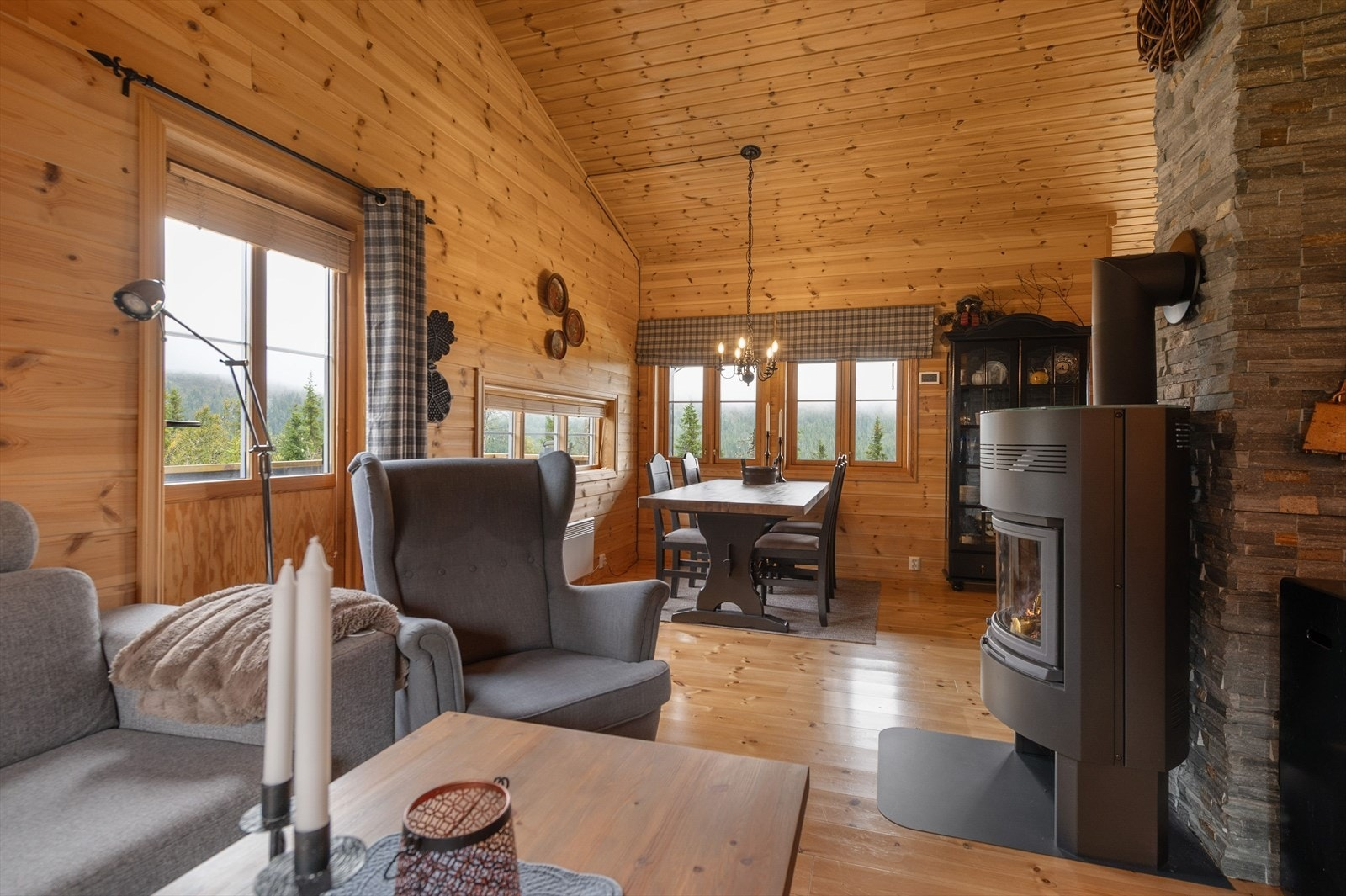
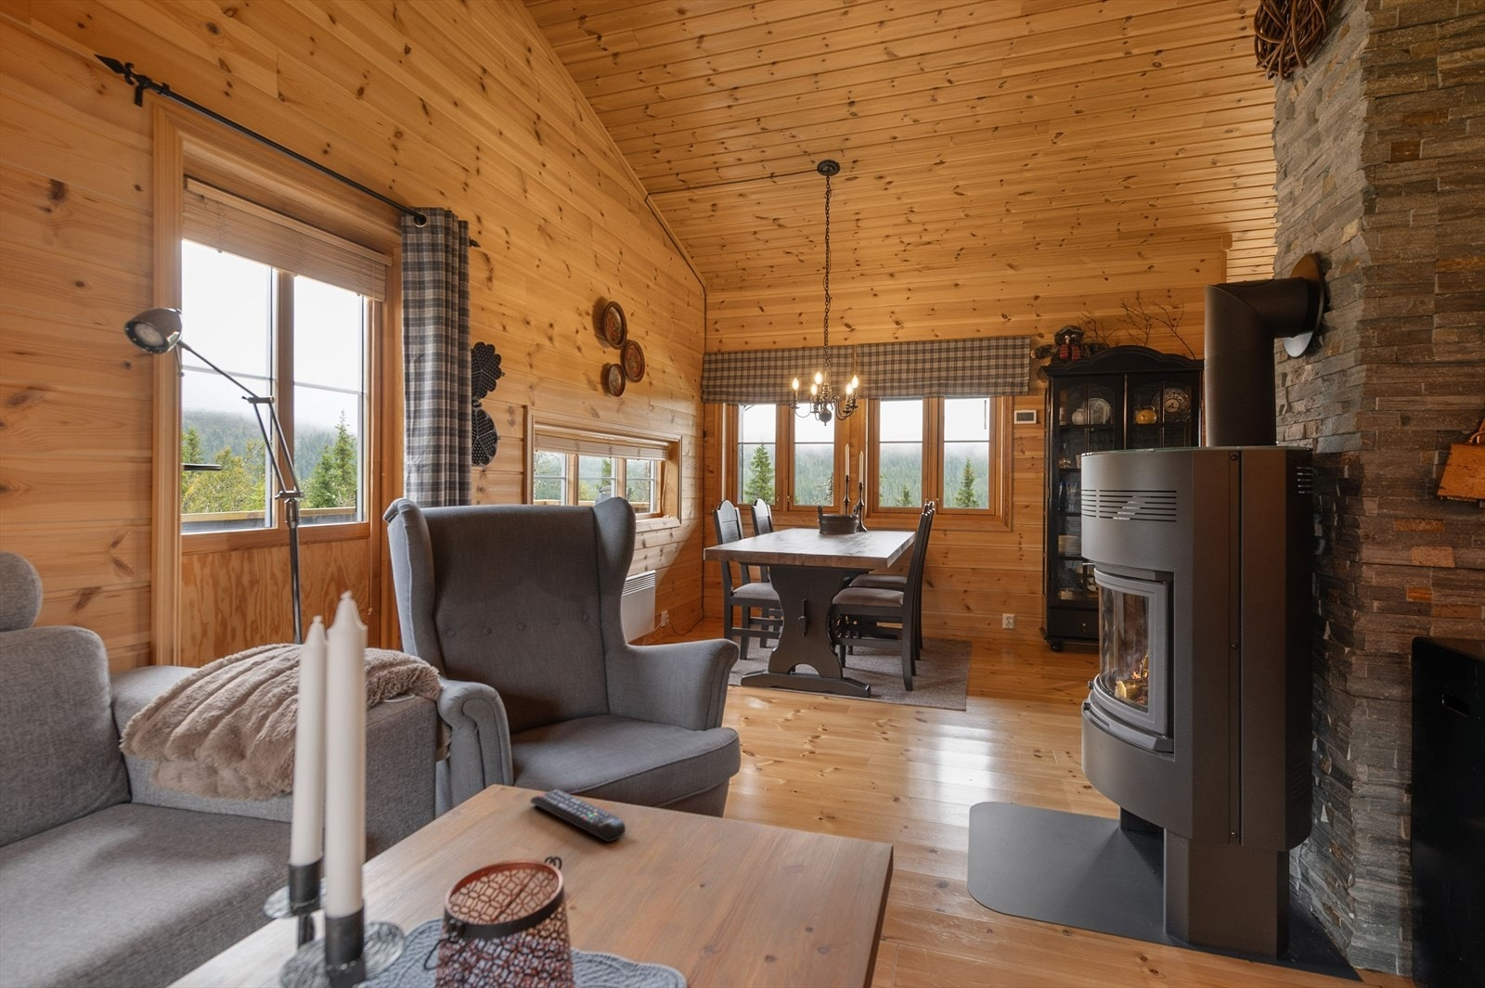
+ remote control (576, 813)
